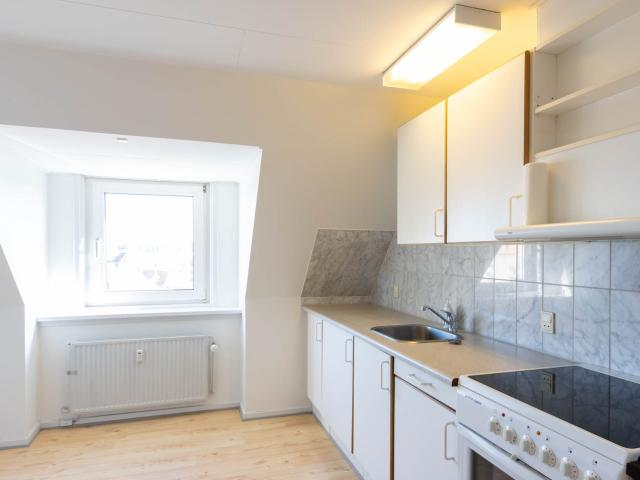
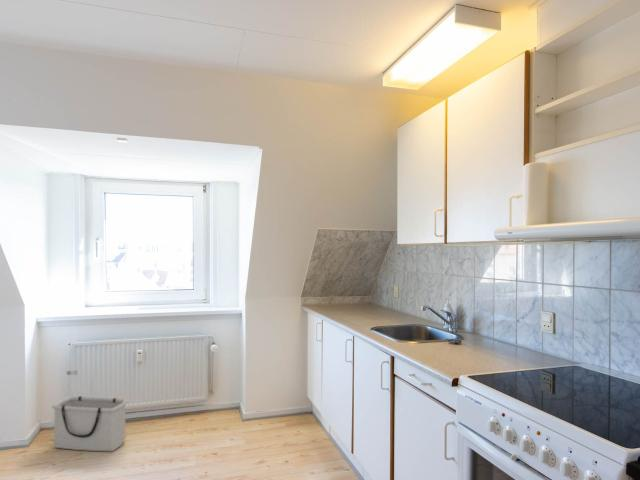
+ storage bin (90, 423)
